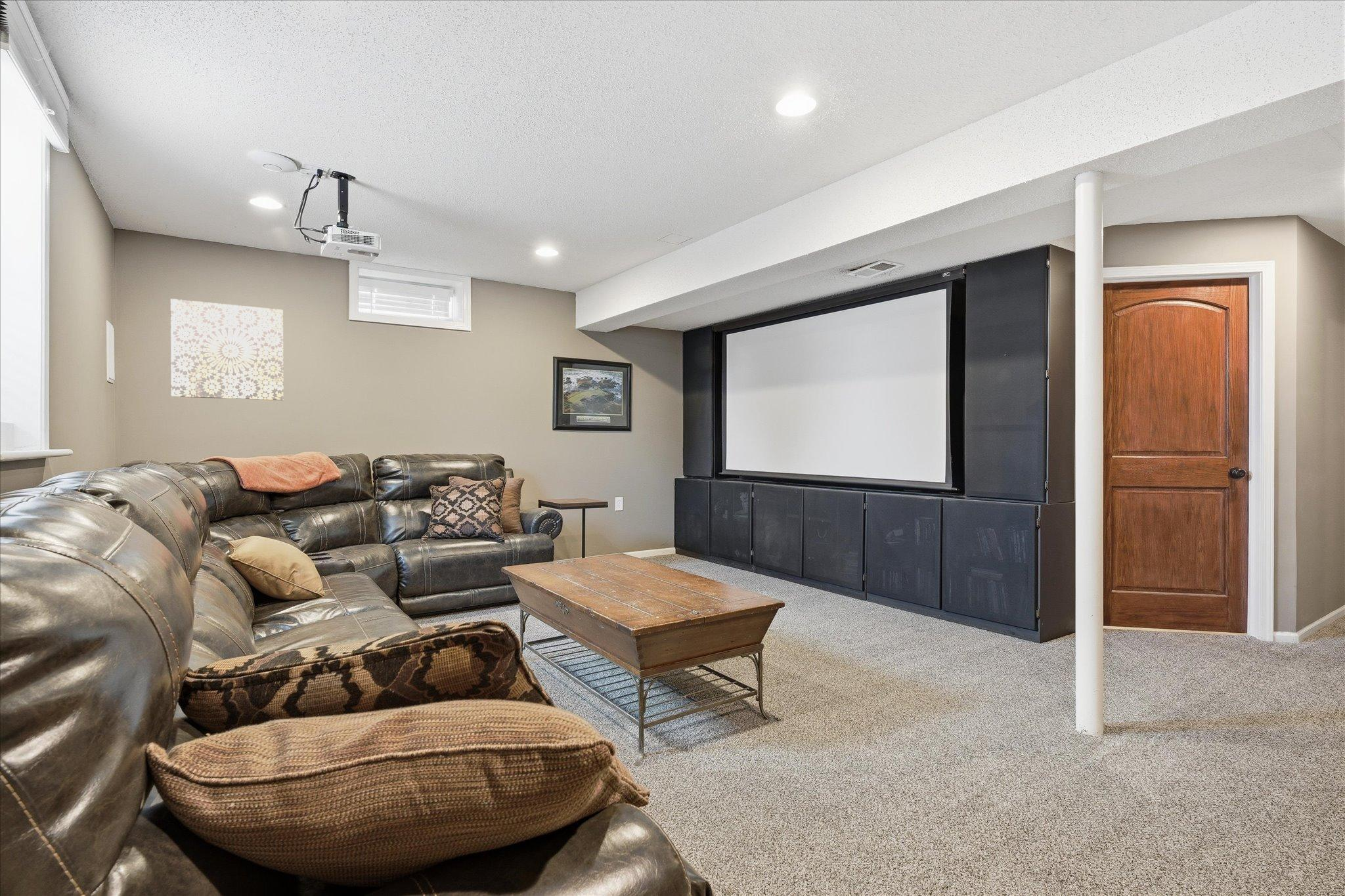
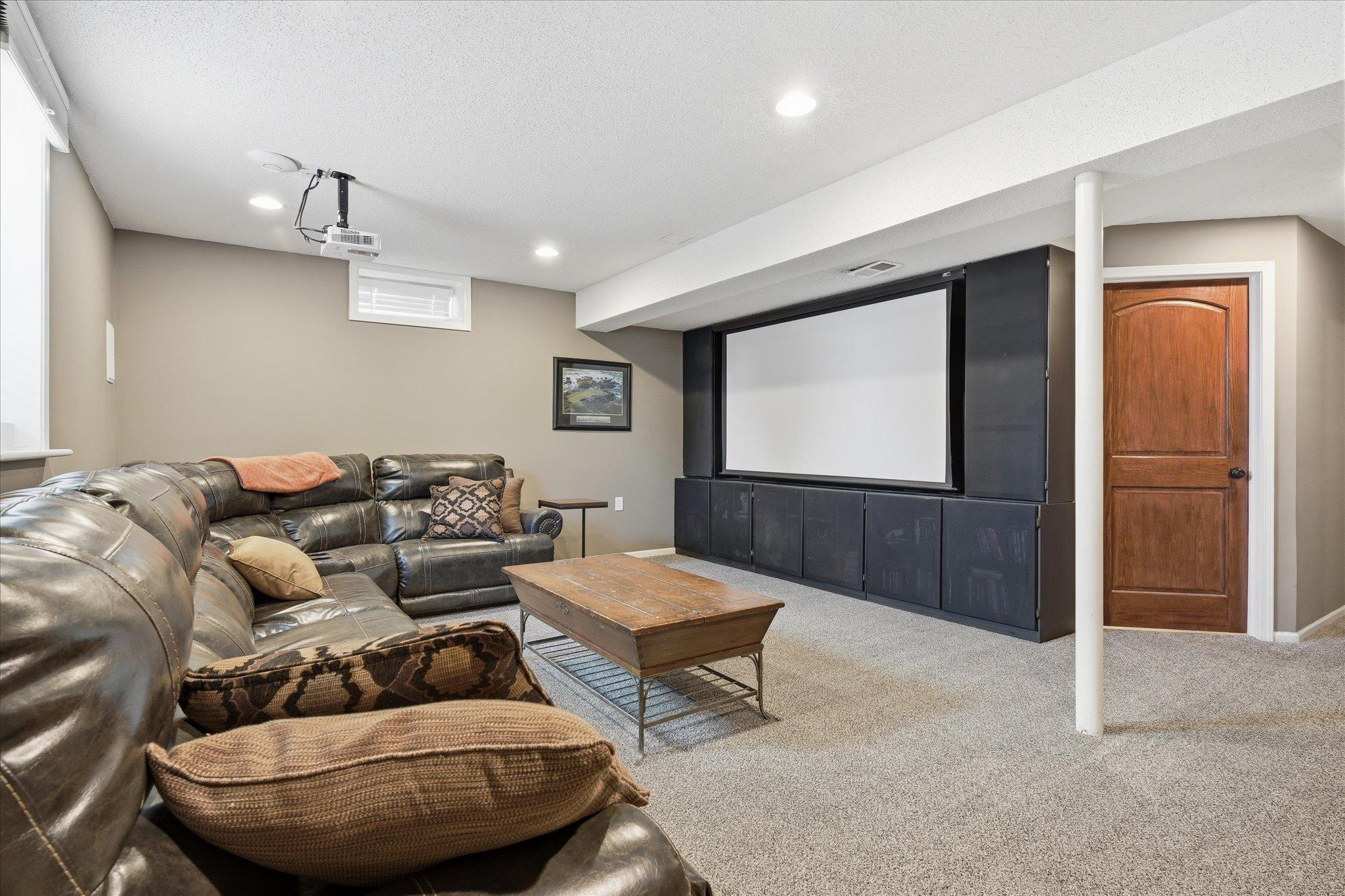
- wall art (229, 351)
